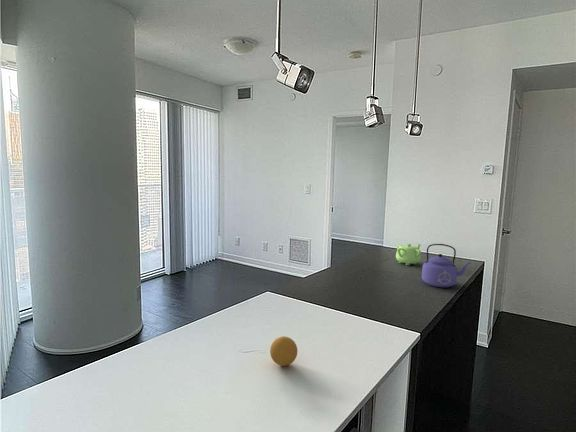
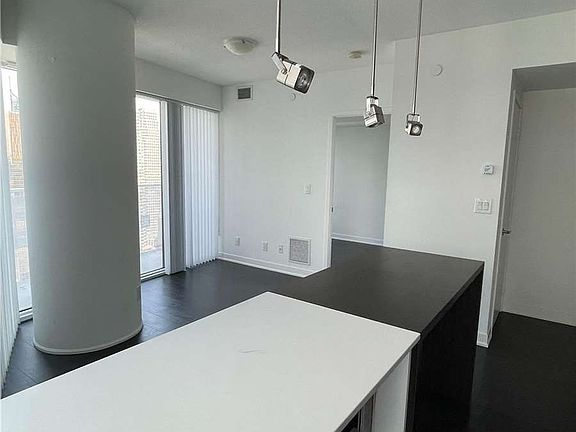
- fruit (283, 350)
- teapot (409, 253)
- kettle (445, 264)
